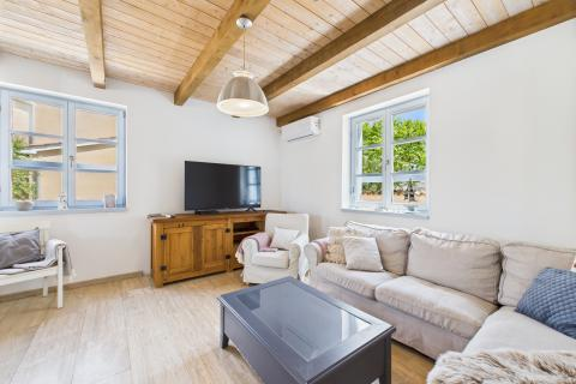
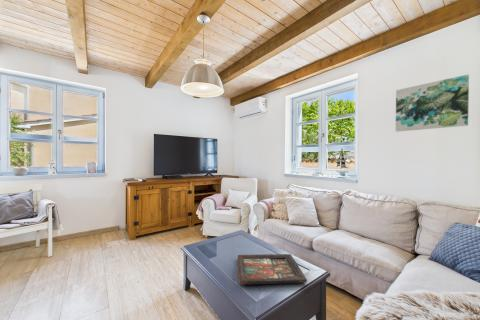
+ decorative tray (268, 267)
+ wall art (428, 106)
